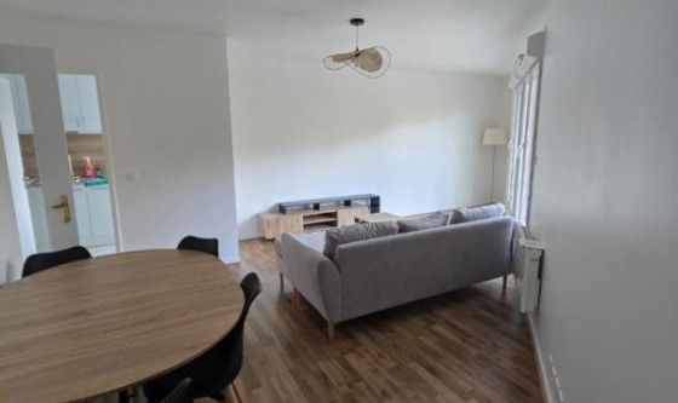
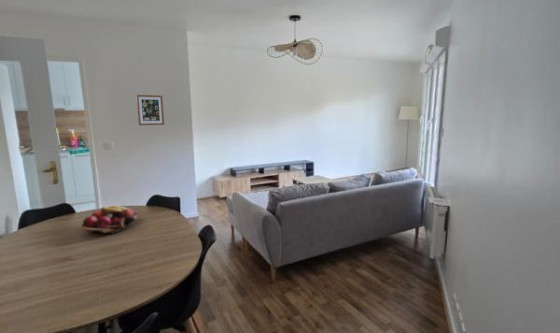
+ fruit basket (110, 218)
+ wall art (150, 110)
